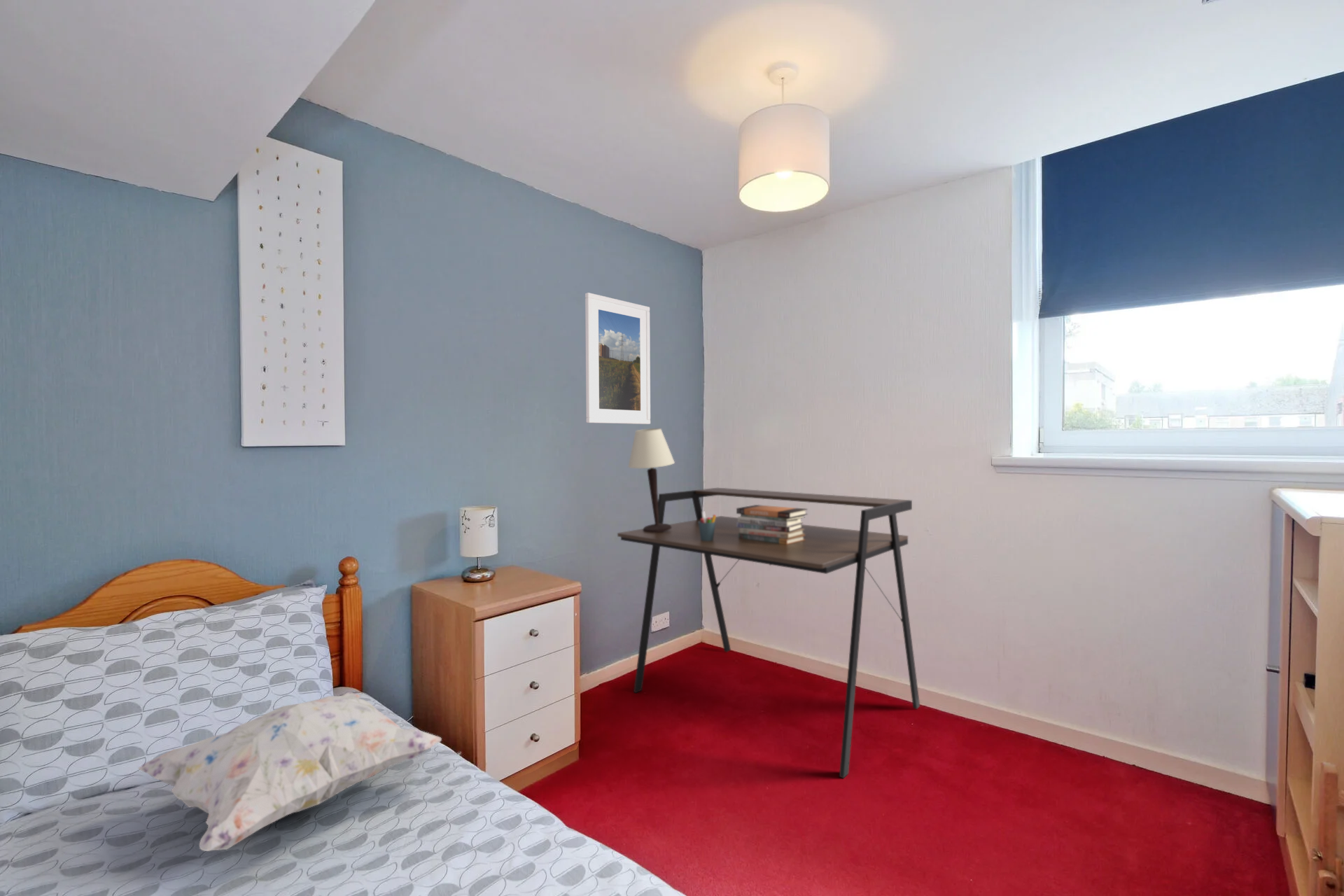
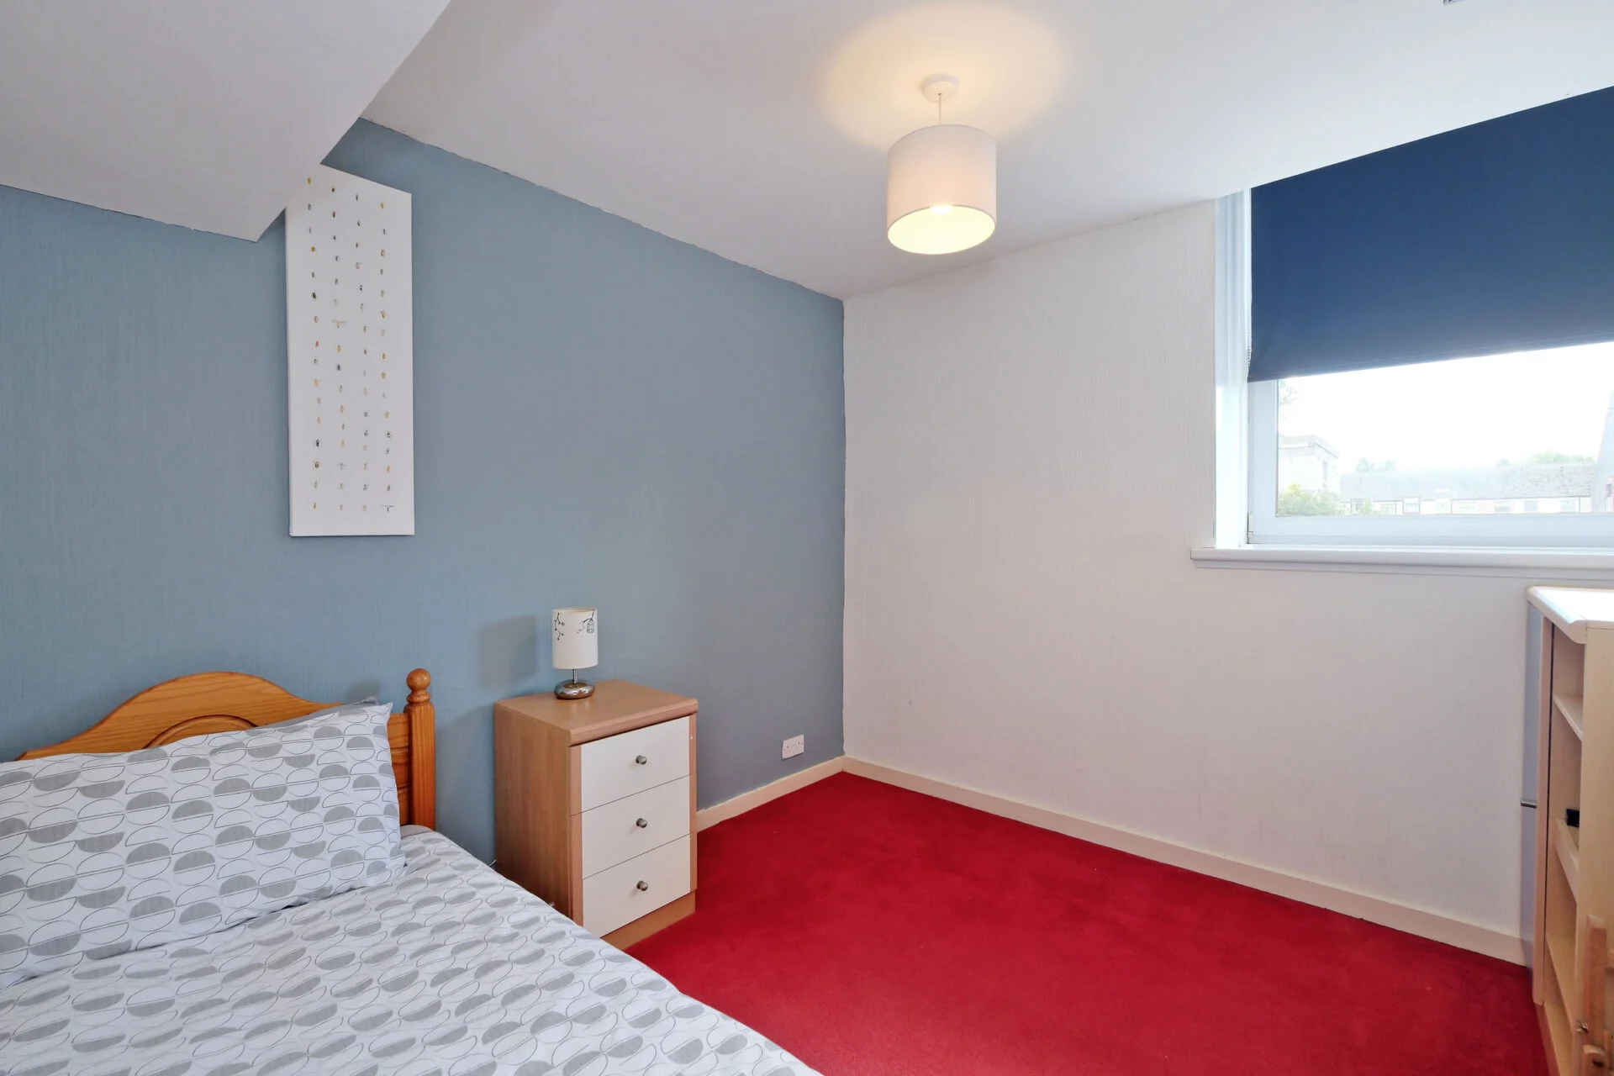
- table lamp (657, 480)
- book stack (771, 523)
- pen holder (707, 525)
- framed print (620, 362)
- decorative pillow (298, 753)
- desk (769, 565)
